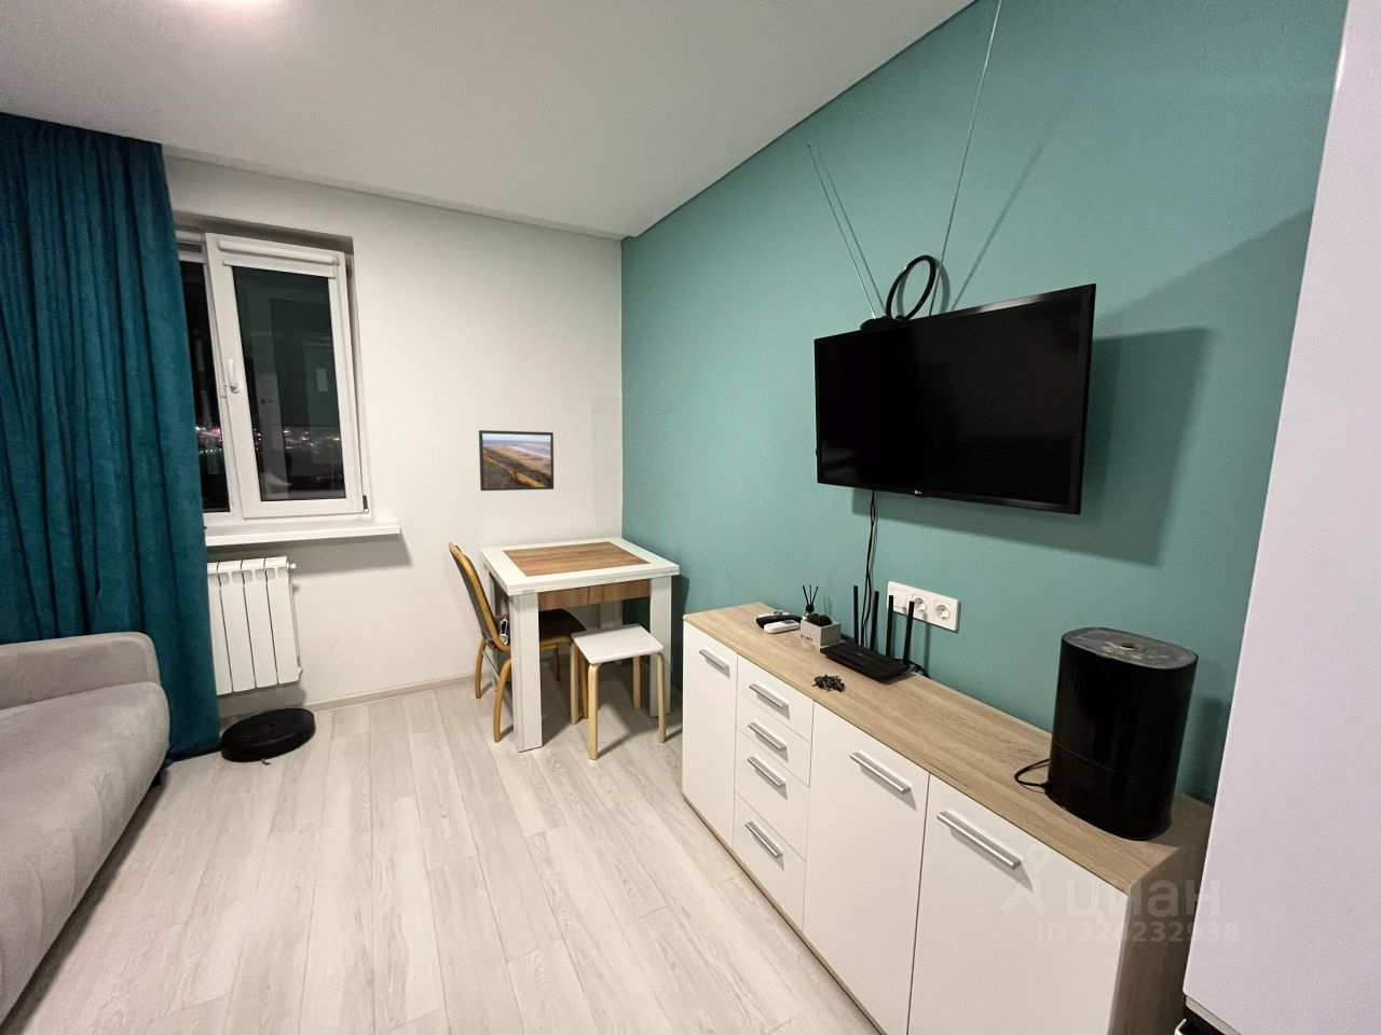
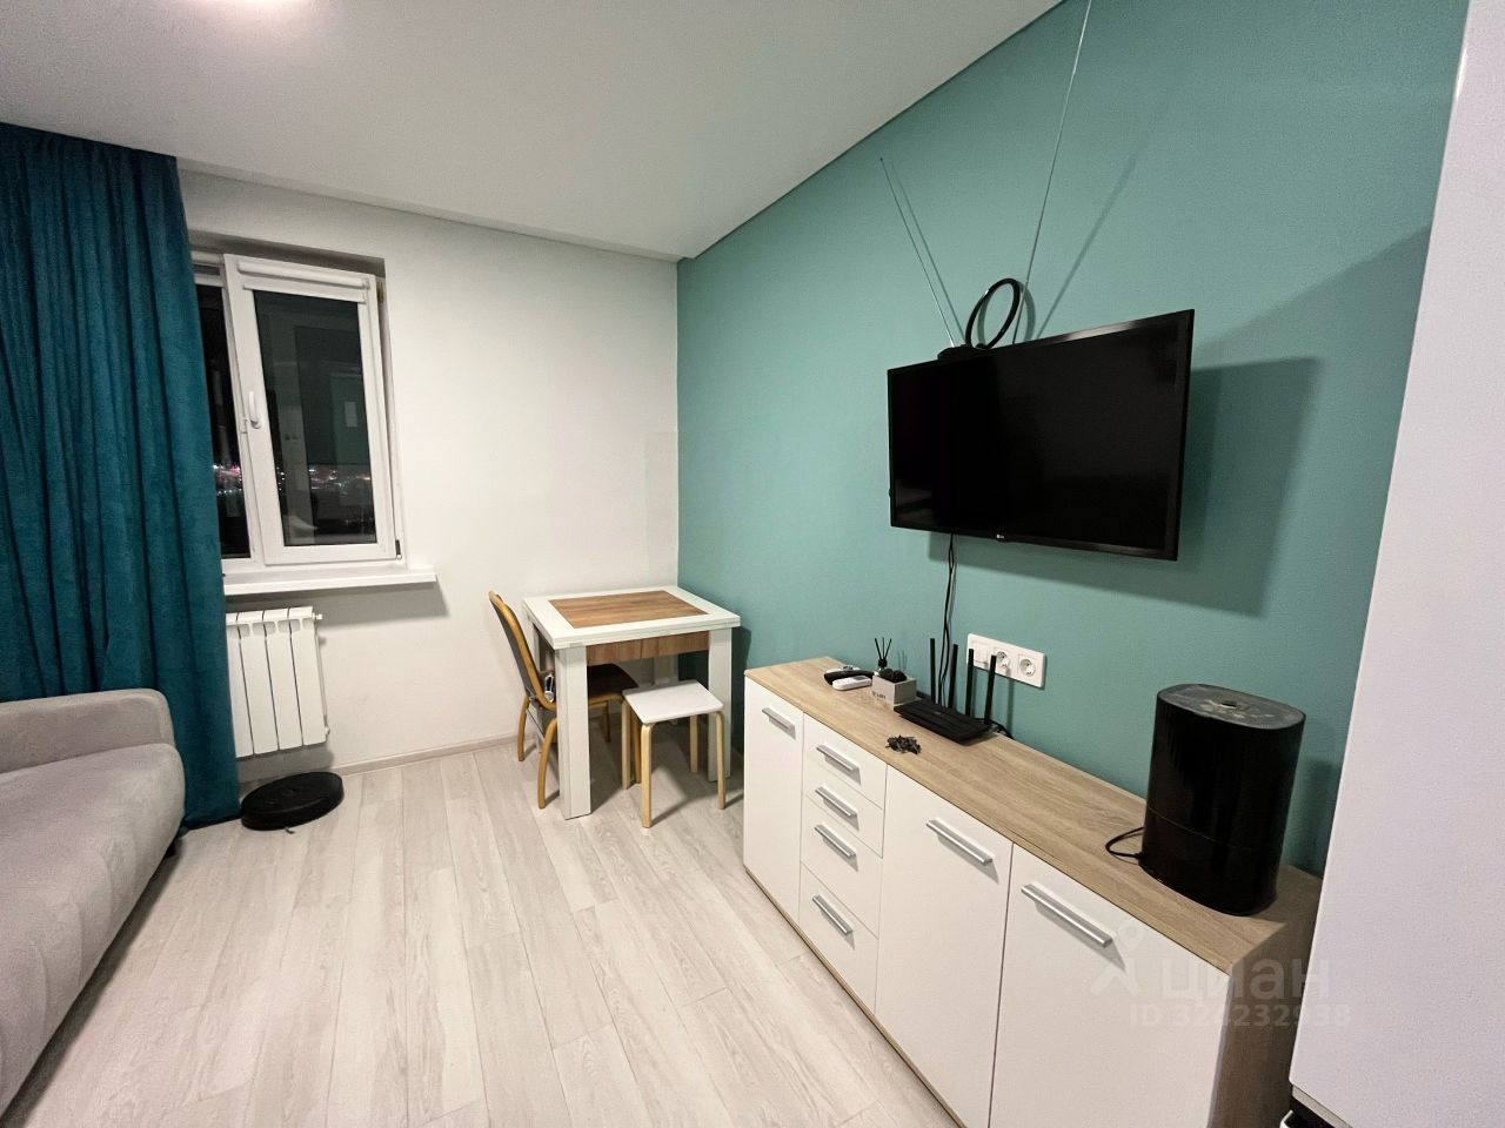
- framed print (517, 460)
